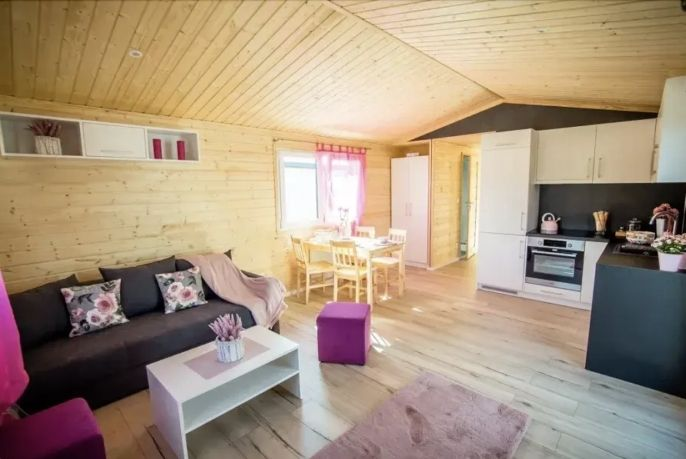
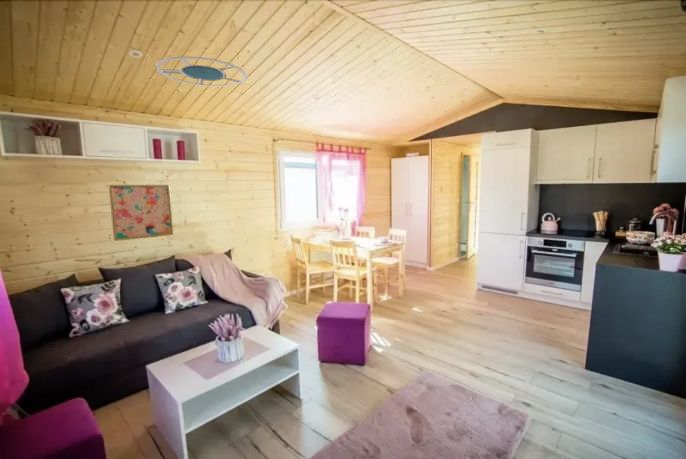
+ wall art (142, 211)
+ ceiling lamp (203, 69)
